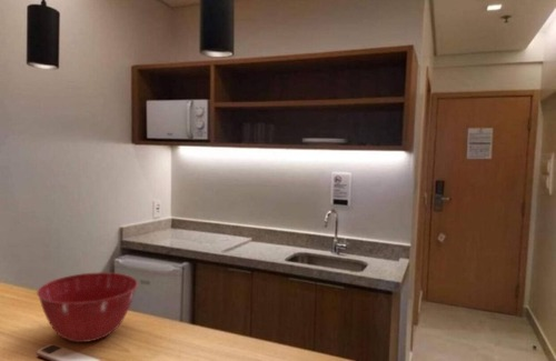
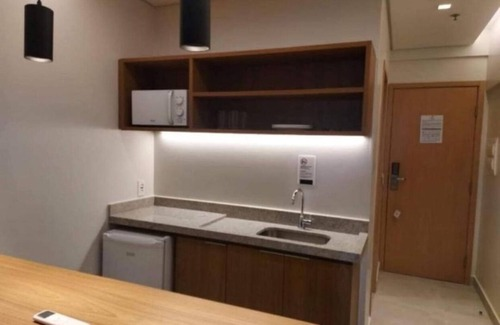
- mixing bowl (89, 309)
